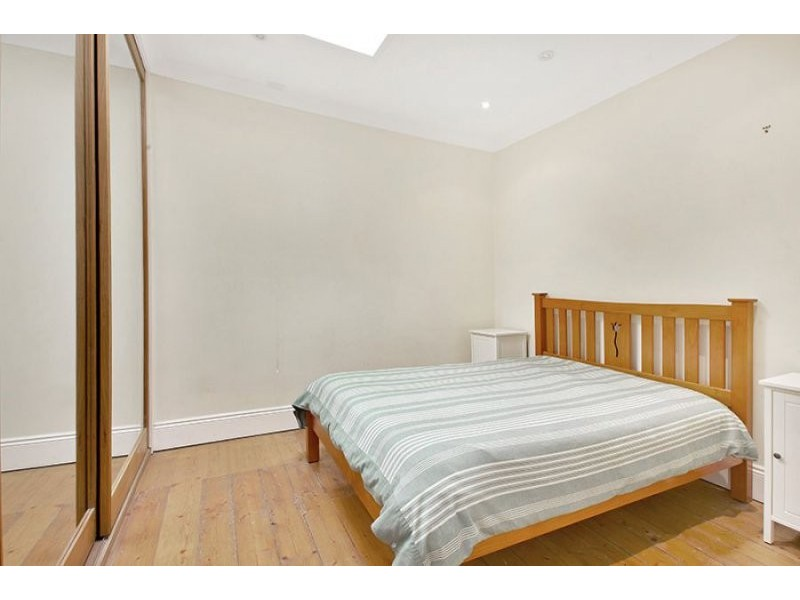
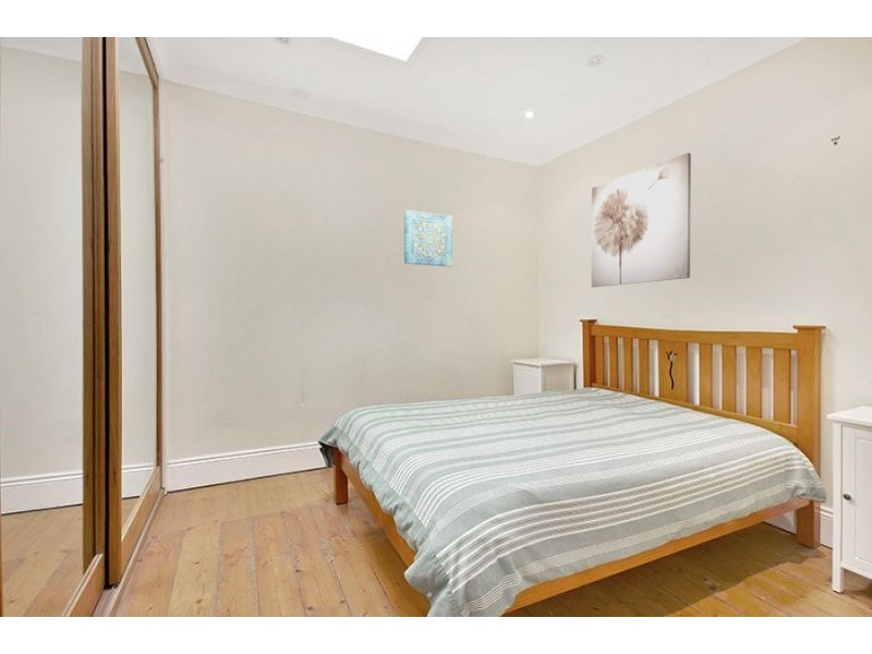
+ wall art (428, 239)
+ wall art (634, 228)
